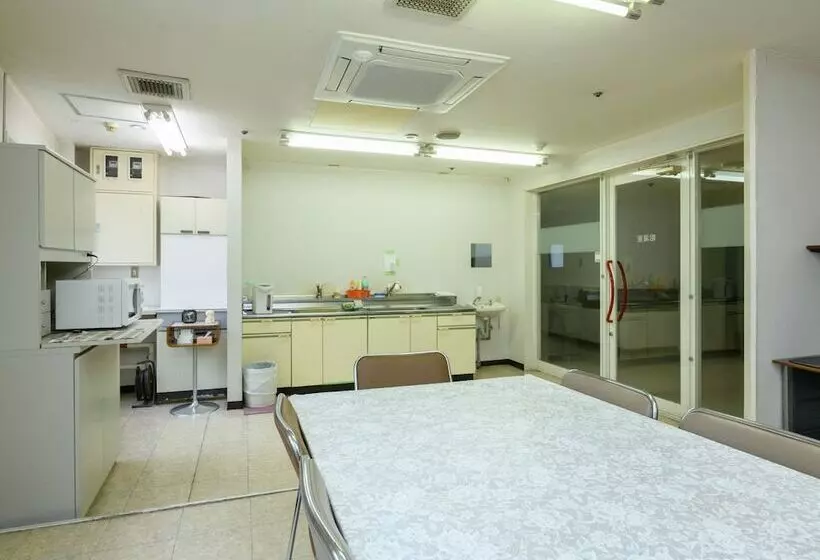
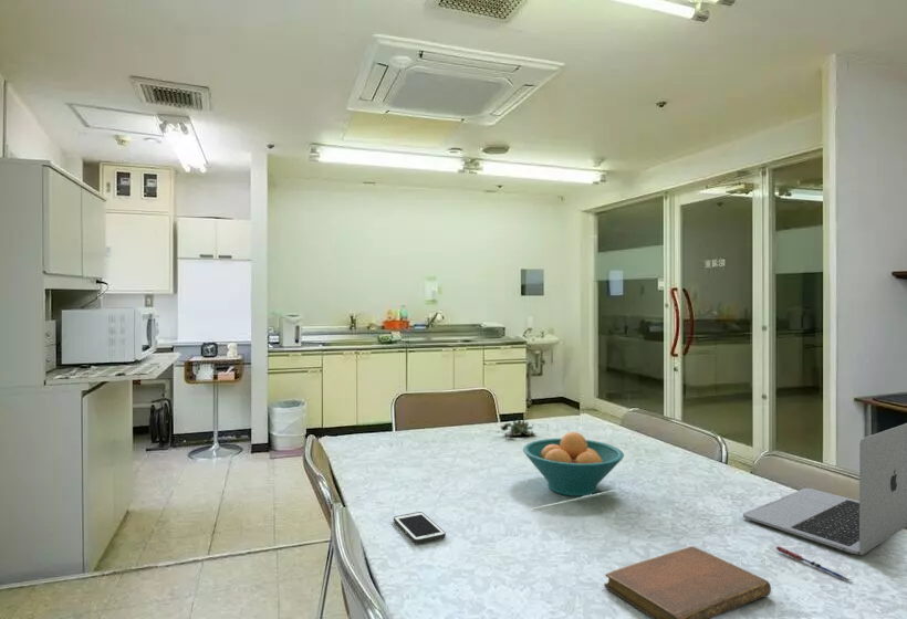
+ cell phone (418, 526)
+ fruit bowl (572, 460)
+ laptop (825, 492)
+ notebook (686, 584)
+ succulent plant (519, 427)
+ pen (811, 562)
